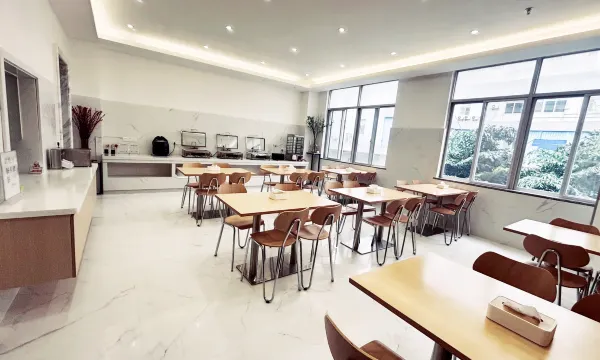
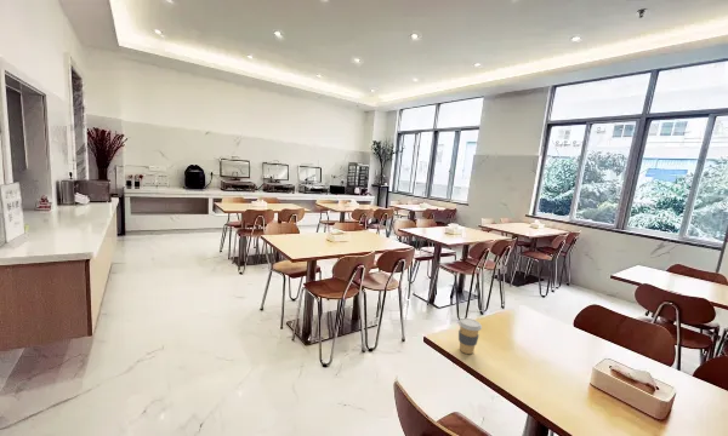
+ coffee cup (468, 335)
